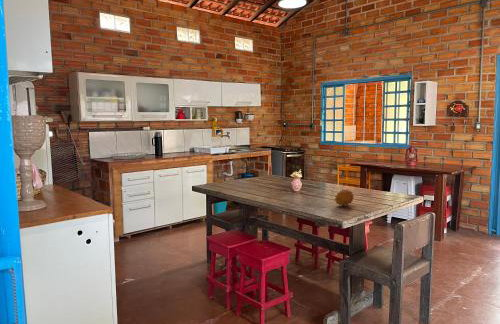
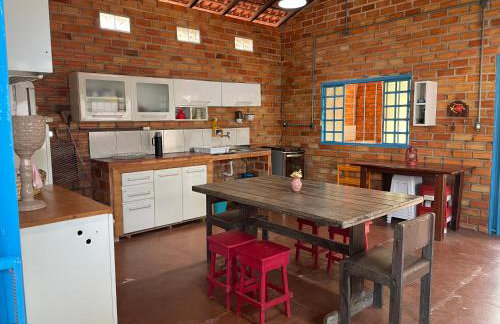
- fruit (344, 197)
